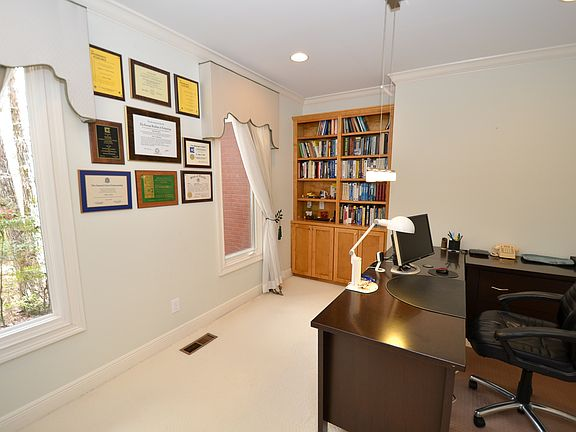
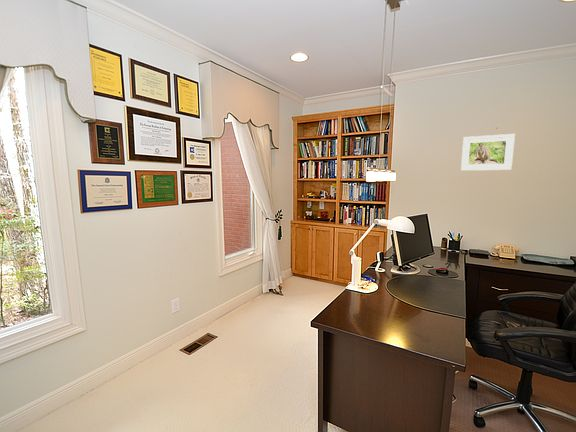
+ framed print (486, 153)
